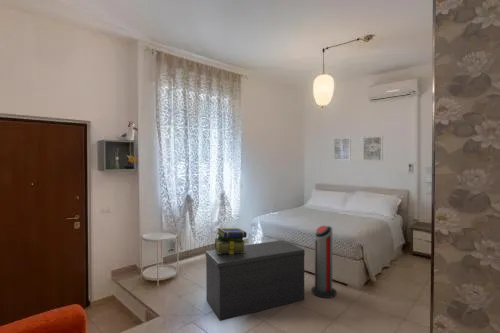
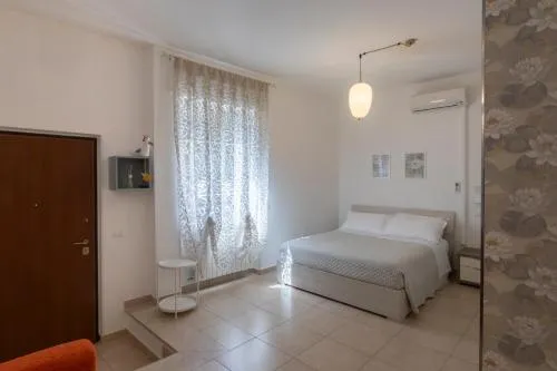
- stack of books (230, 239)
- air purifier (323, 259)
- bench (255, 275)
